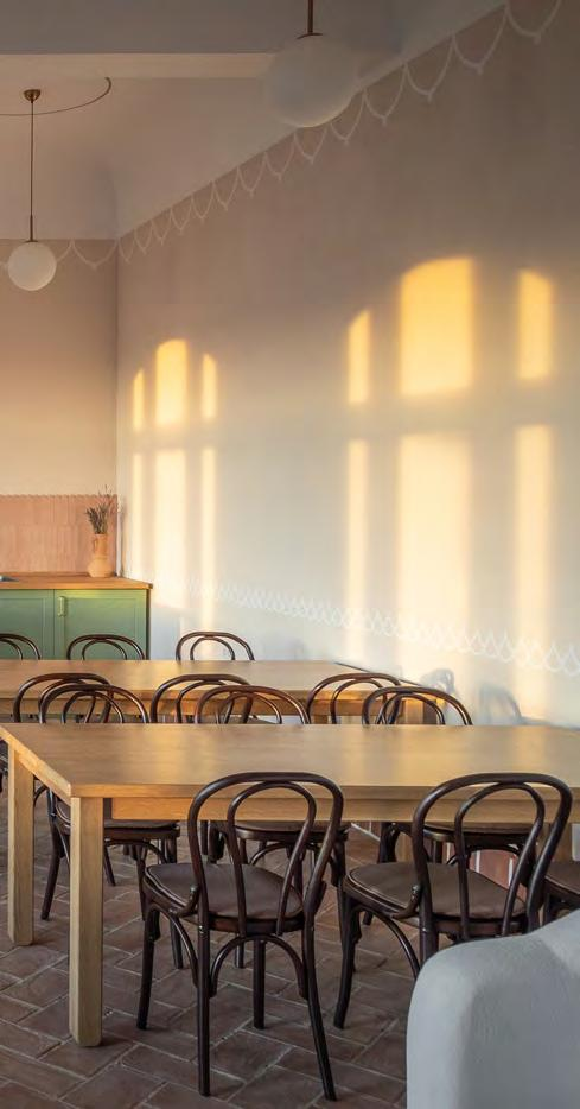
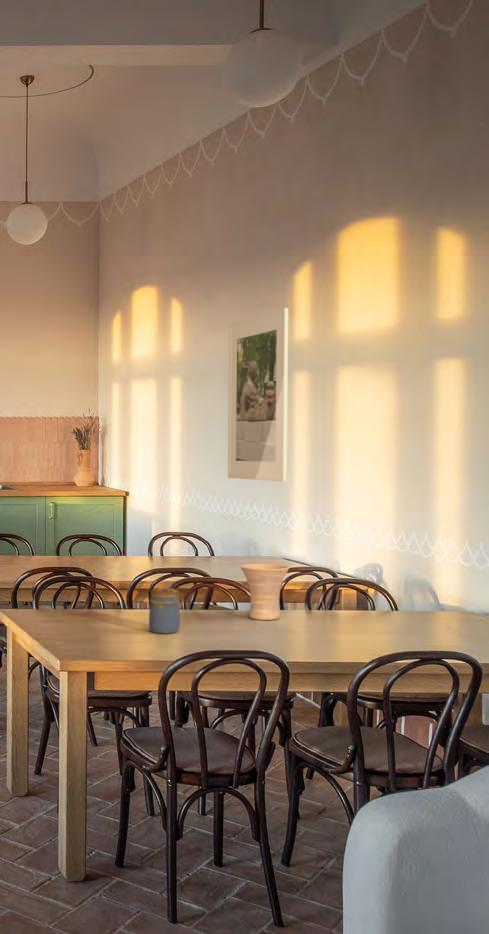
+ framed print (256, 398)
+ vase (264, 592)
+ jar (165, 609)
